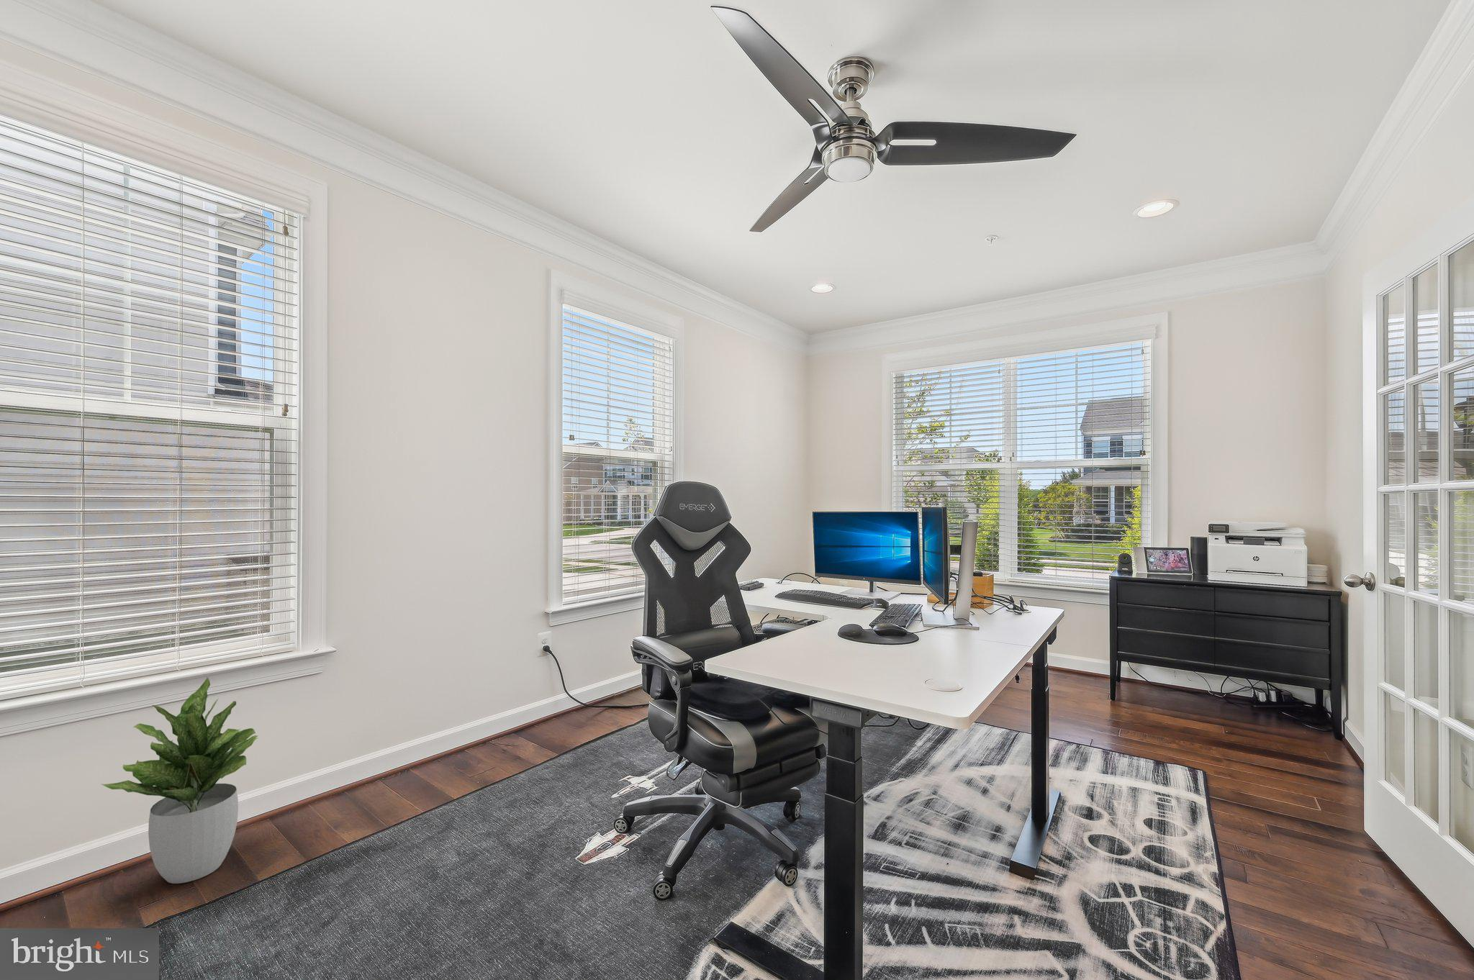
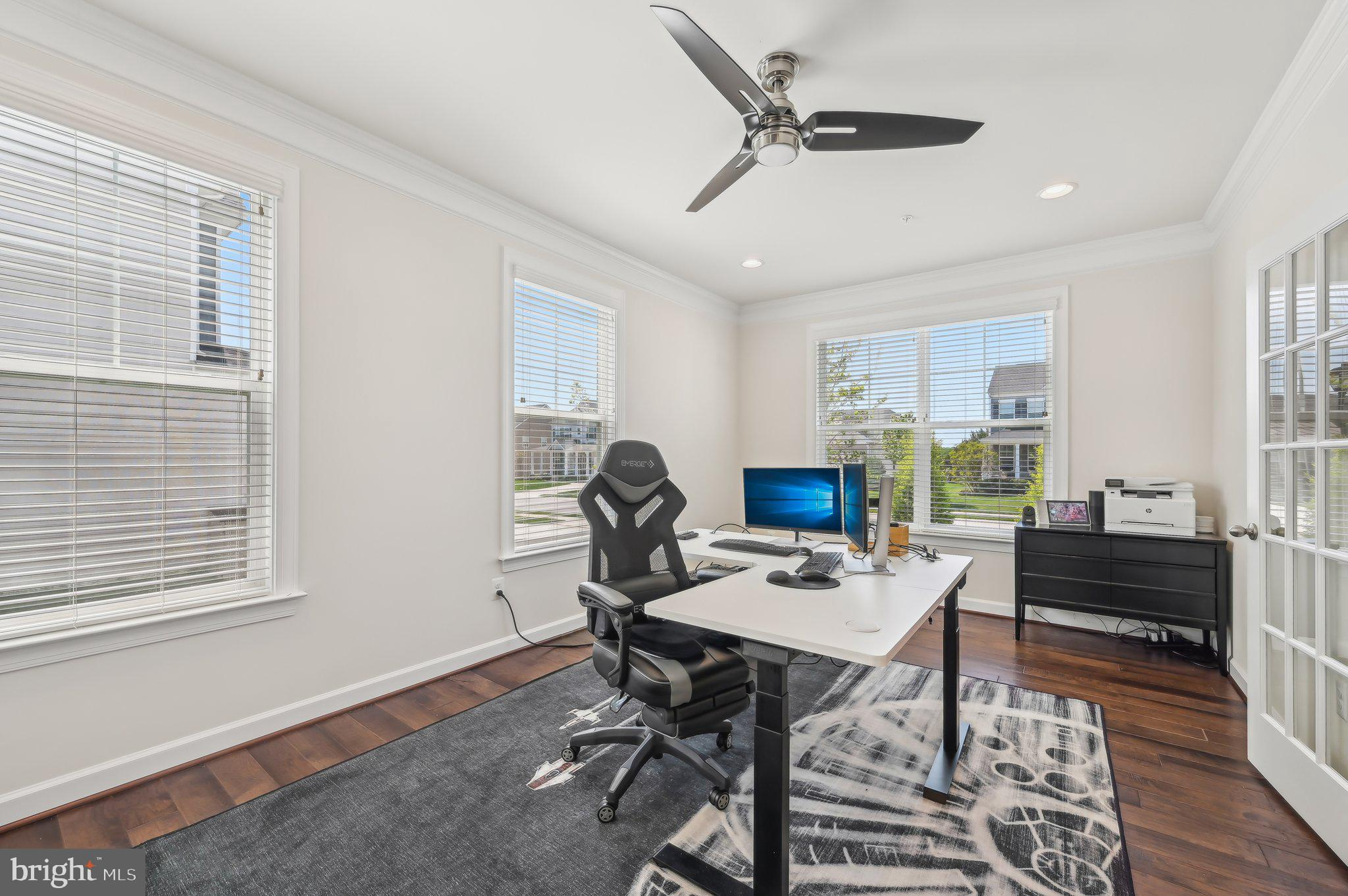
- potted plant (192, 779)
